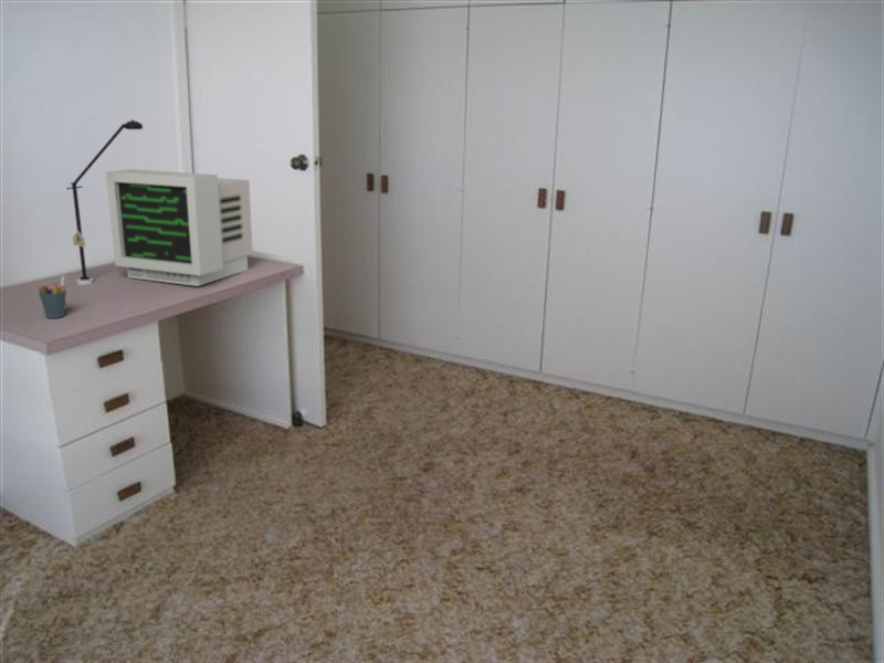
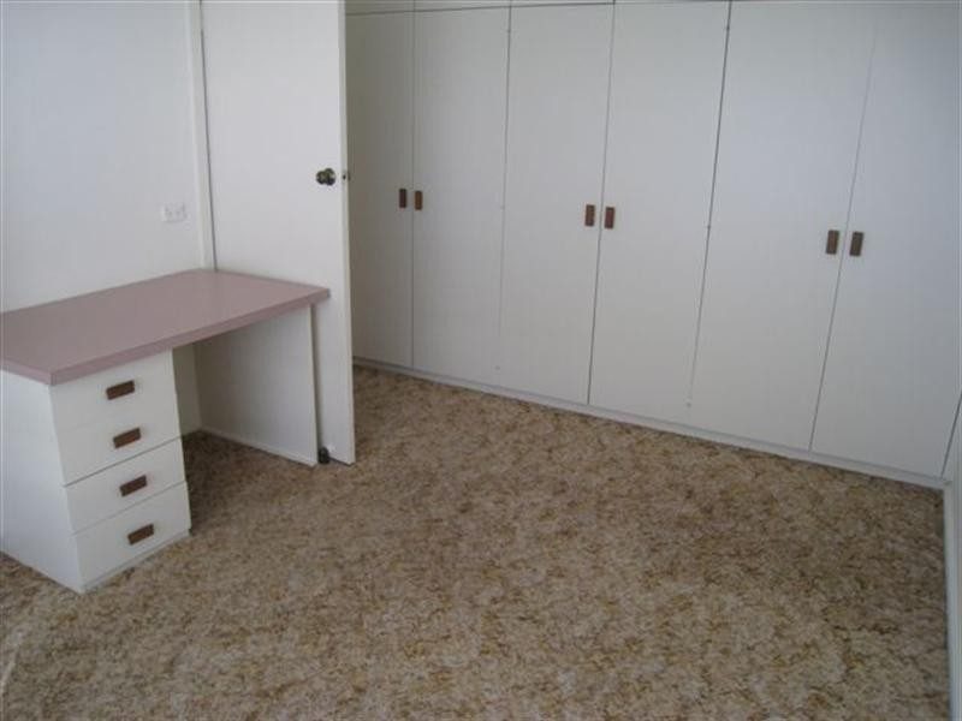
- pen holder (53, 296)
- computer monitor (187, 223)
- desk lamp (78, 208)
